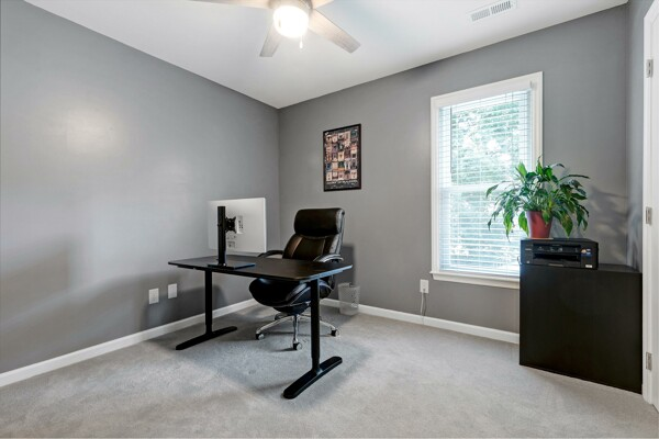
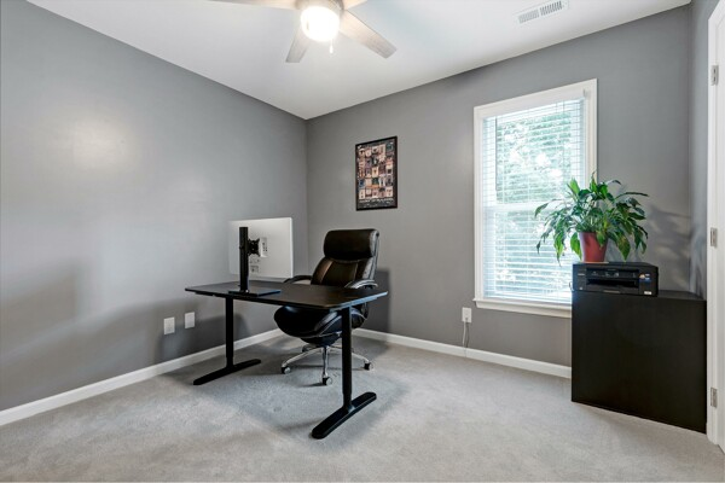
- wastebasket (348, 299)
